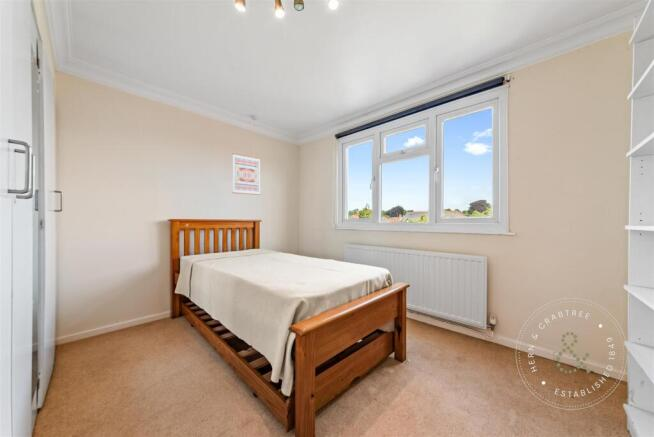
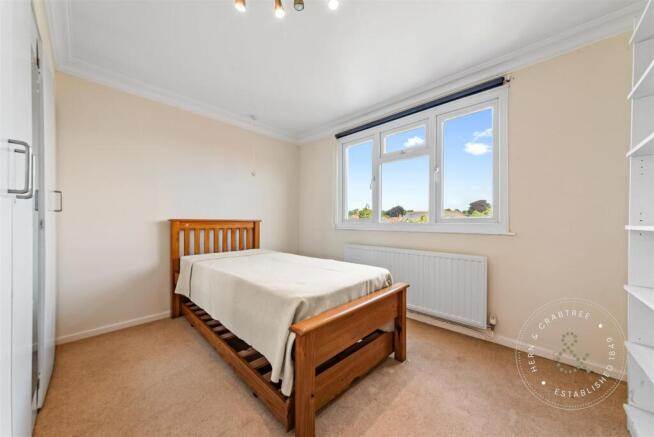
- wall art (247, 174)
